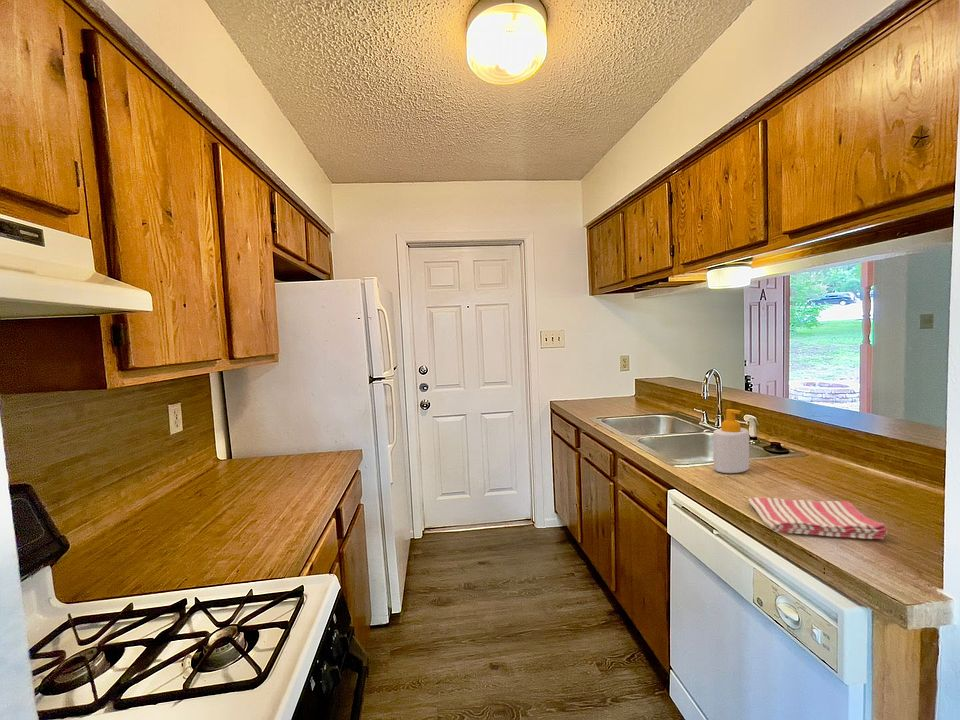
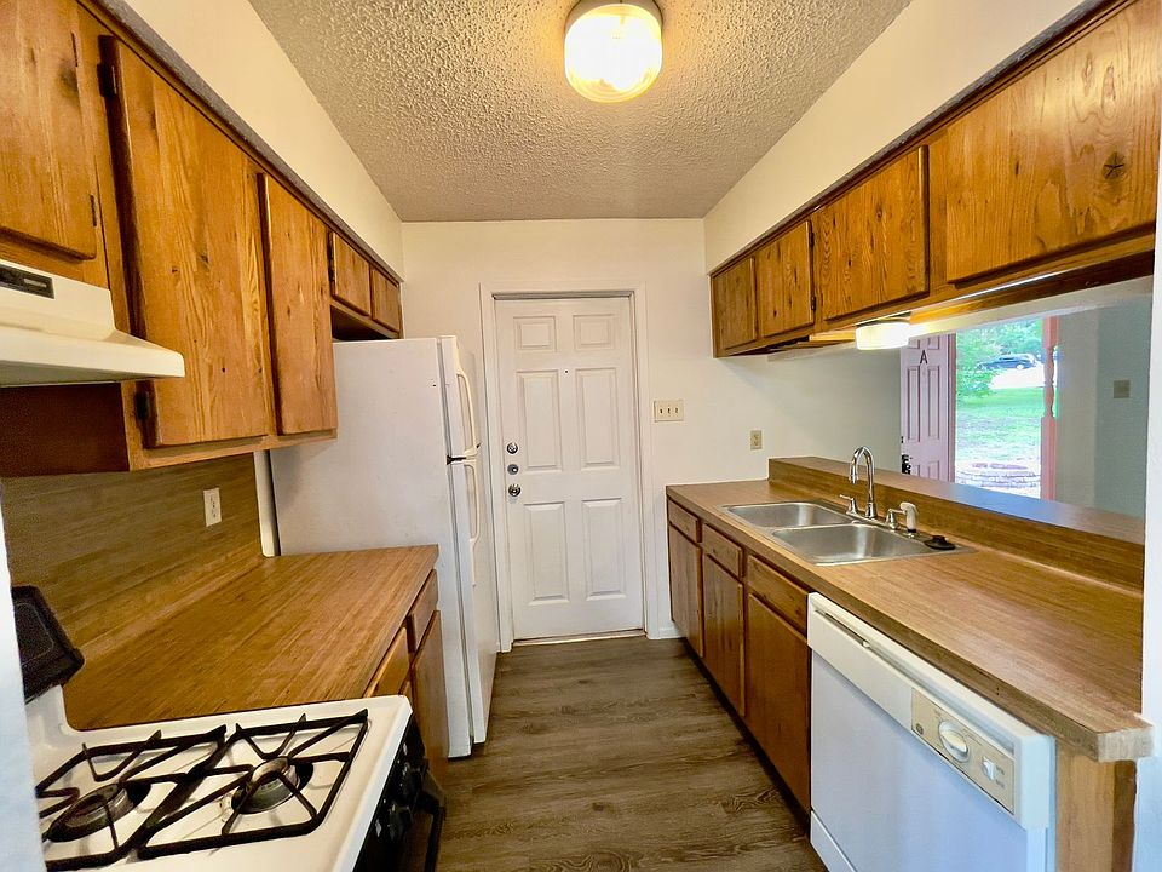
- dish towel (810, 513)
- soap bottle (731, 439)
